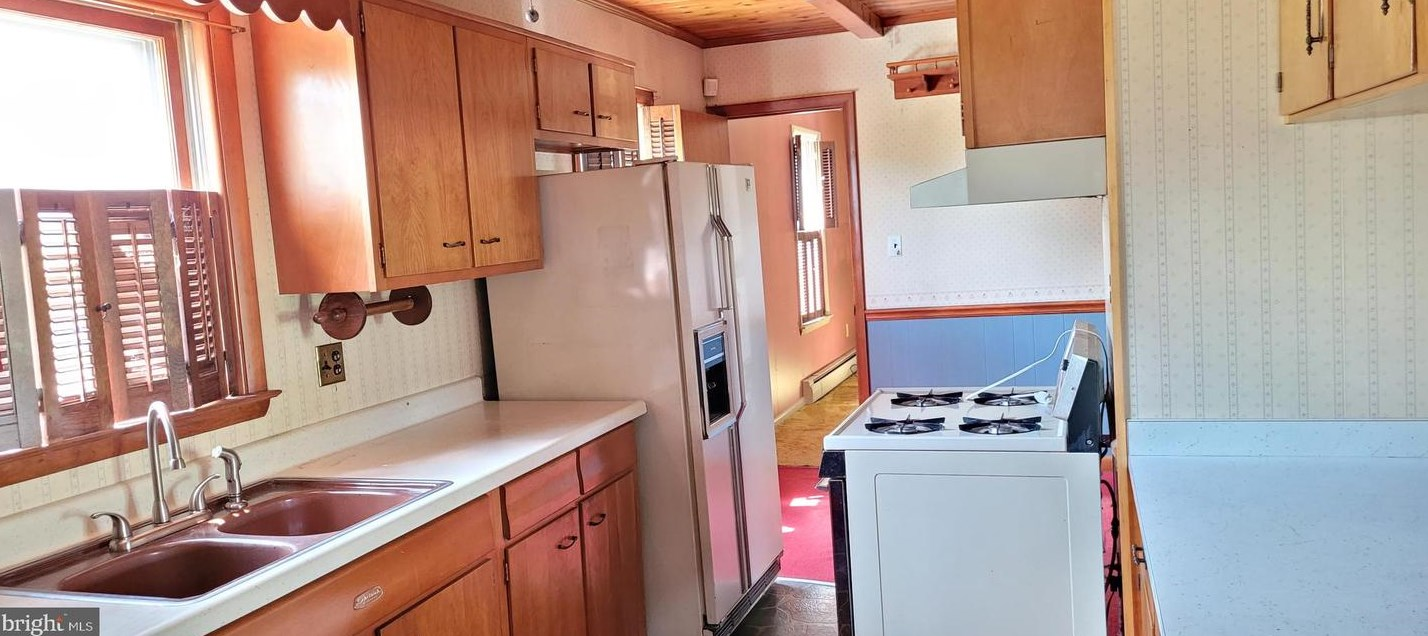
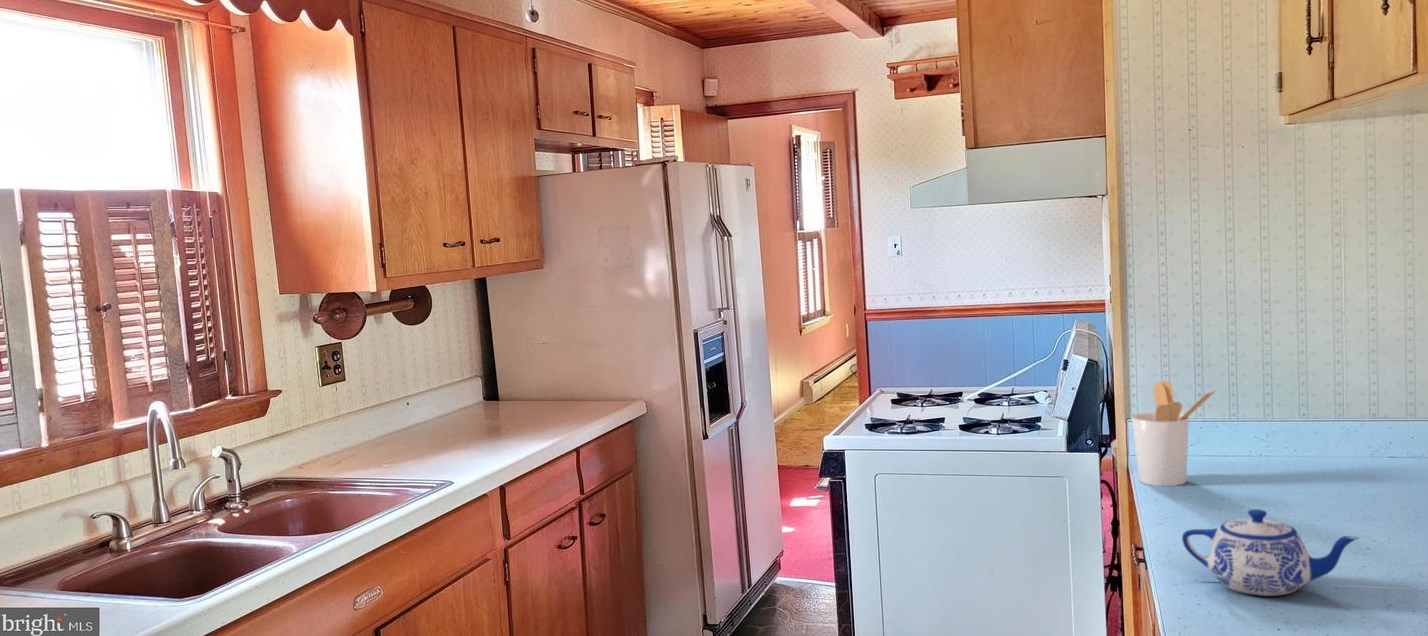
+ teapot (1267, 549)
+ utensil holder (1175, 433)
